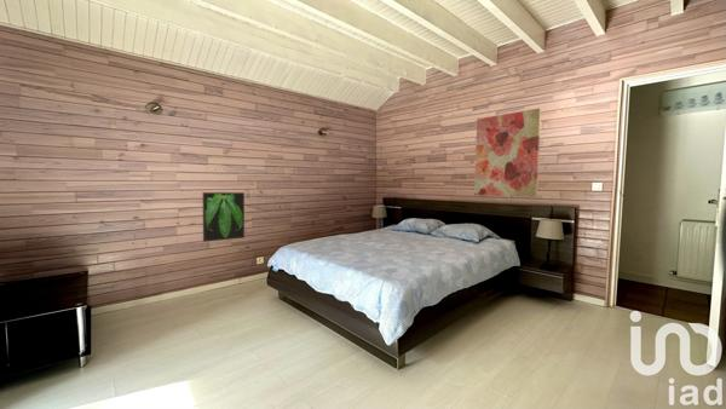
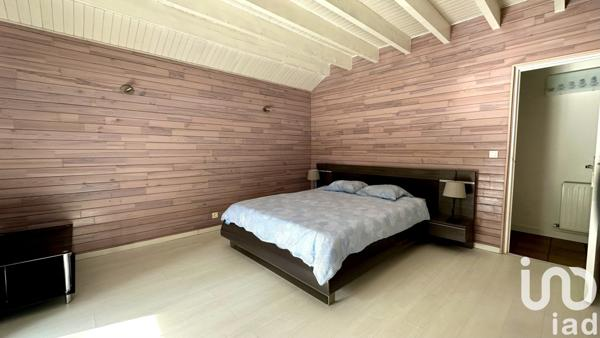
- wall art (505, 155)
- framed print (224, 215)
